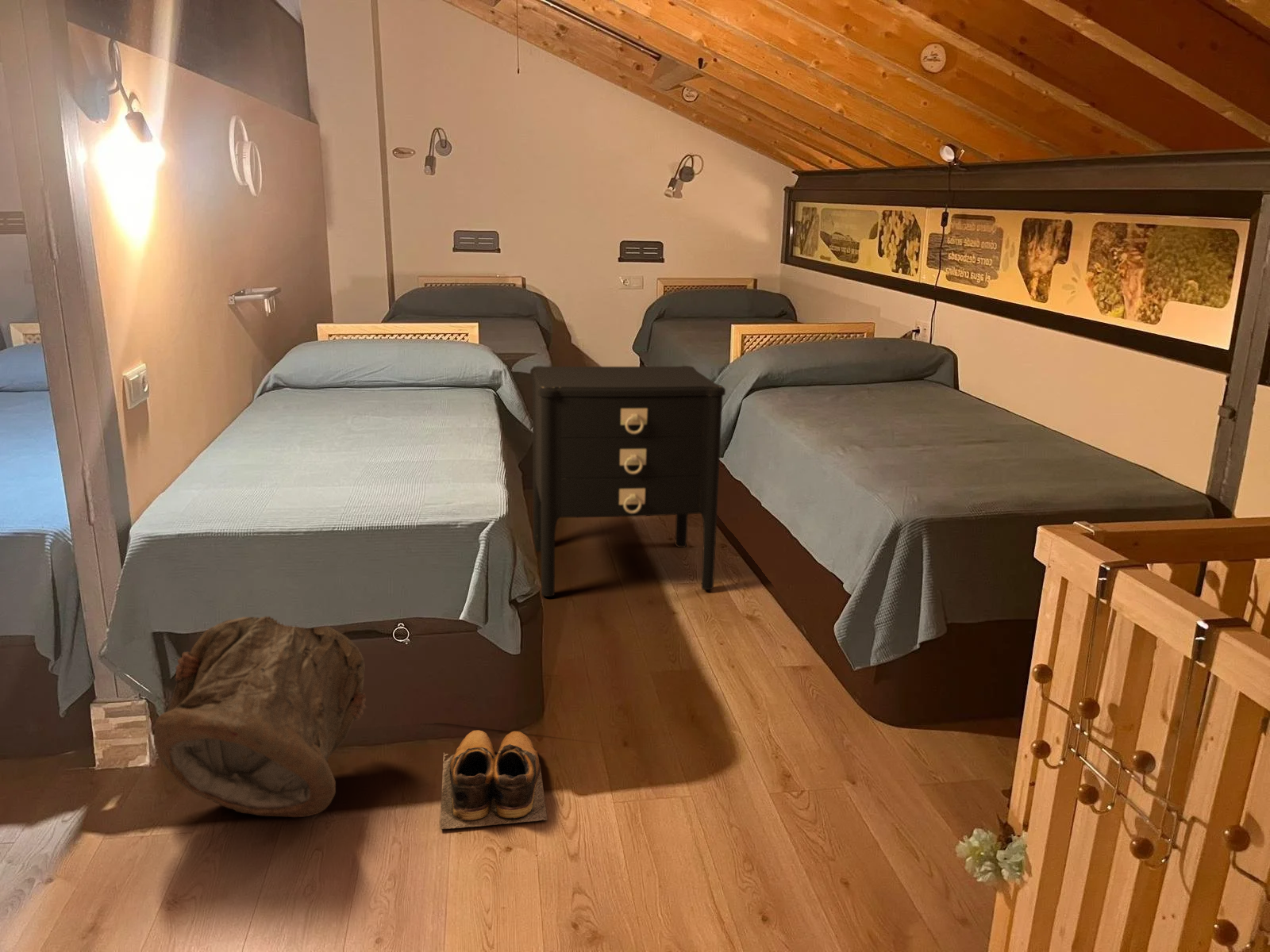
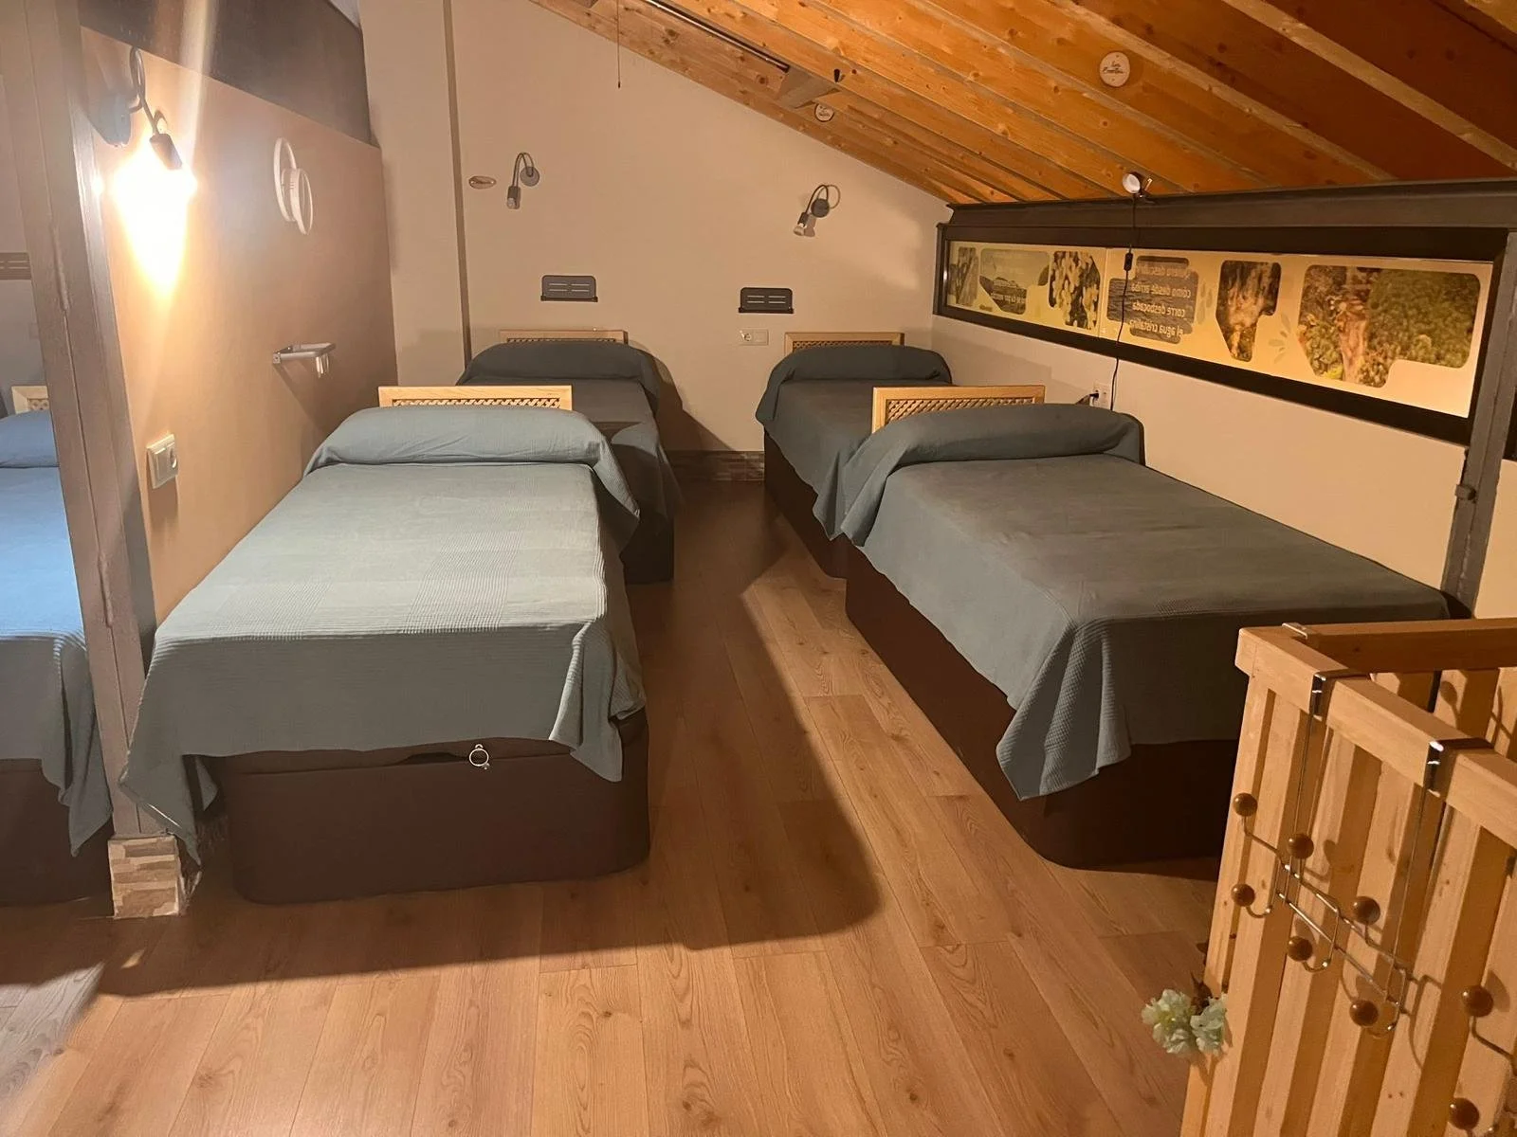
- bag (258, 727)
- nightstand (621, 475)
- shoes (492, 765)
